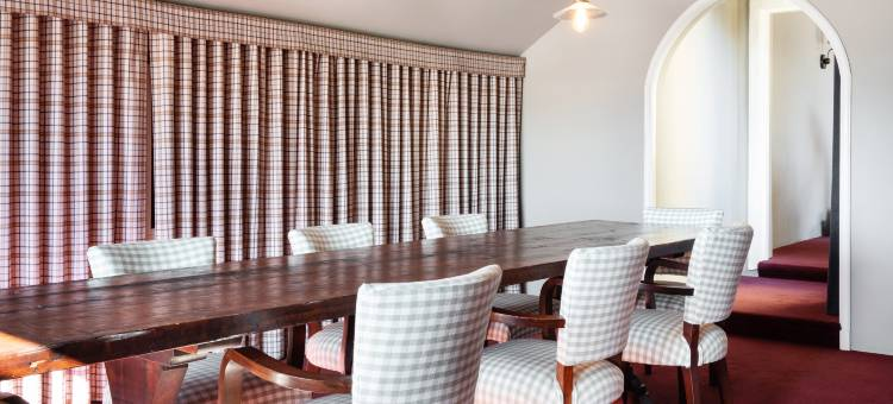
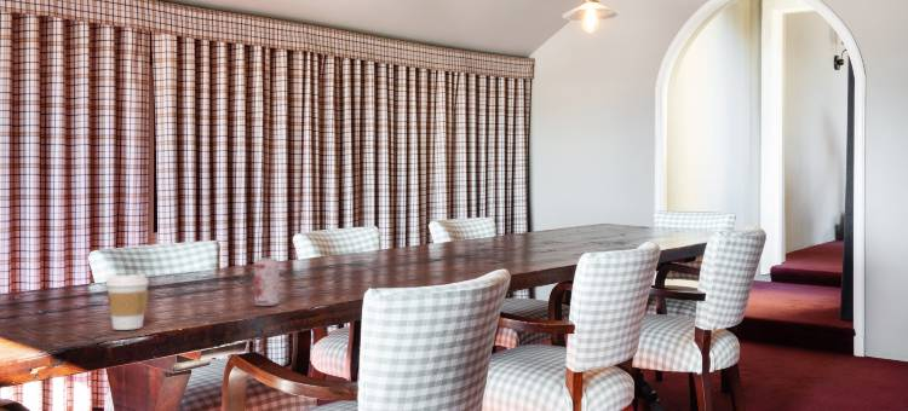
+ coffee cup (127, 300)
+ beverage can (266, 280)
